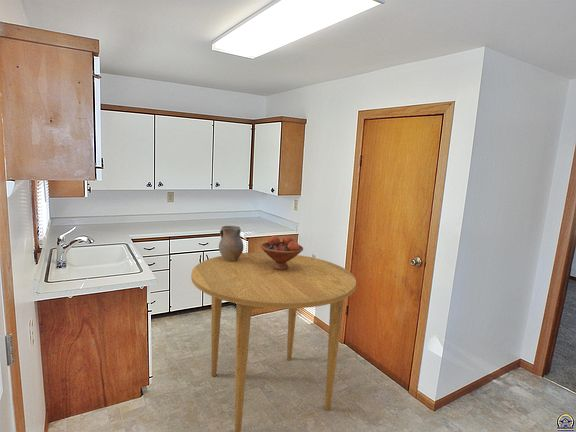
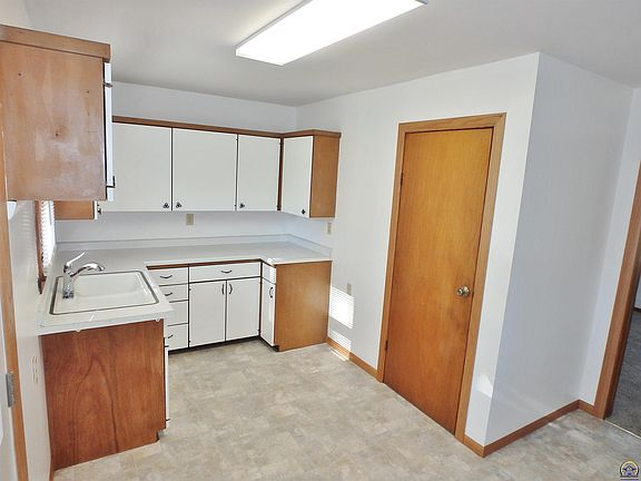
- fruit bowl (281, 252)
- dining table (288, 332)
- ceramic pitcher (230, 243)
